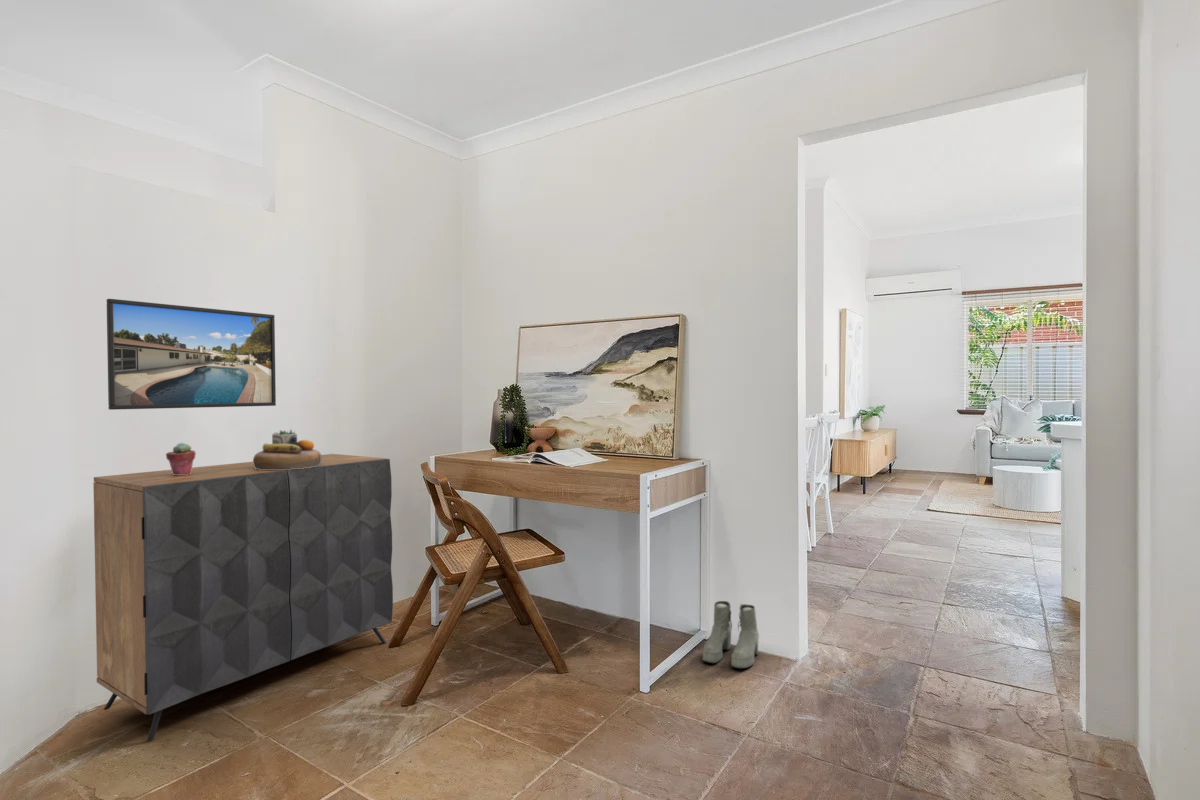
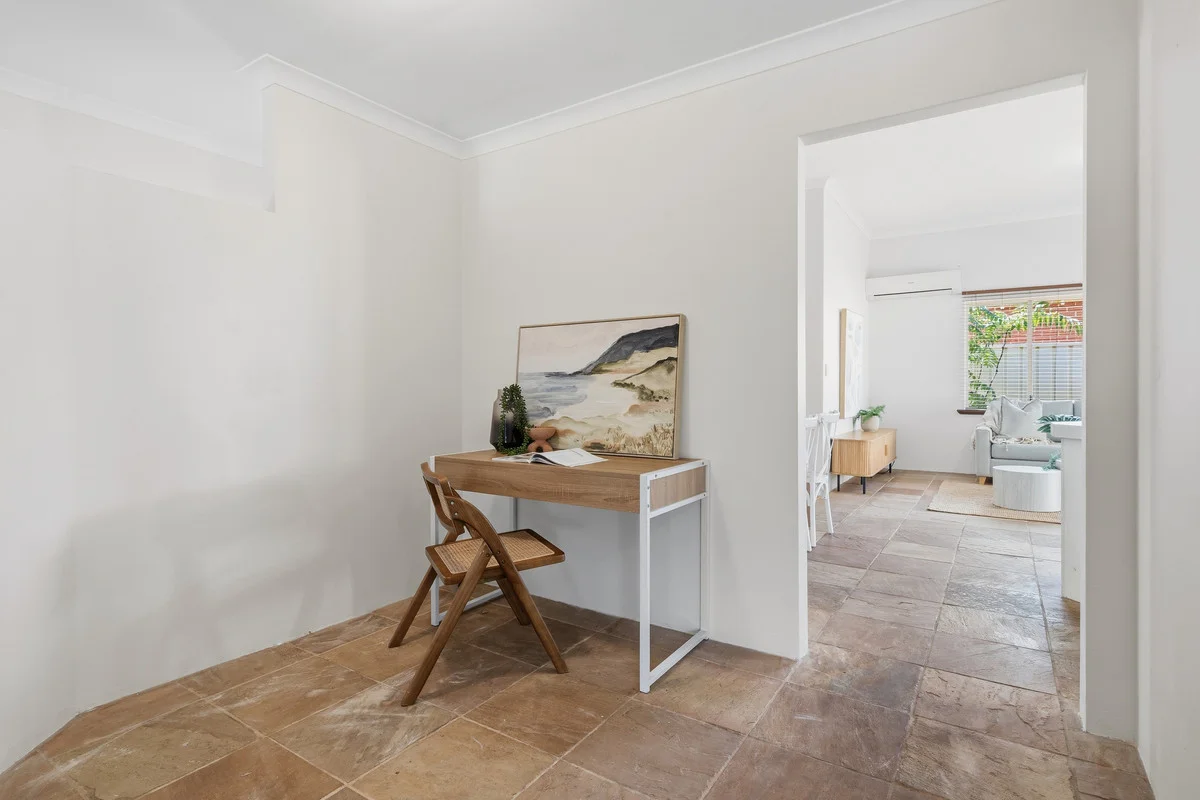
- potted succulent (181, 458)
- decorative bowl (287, 447)
- dresser (260, 569)
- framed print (199, 357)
- boots (730, 632)
